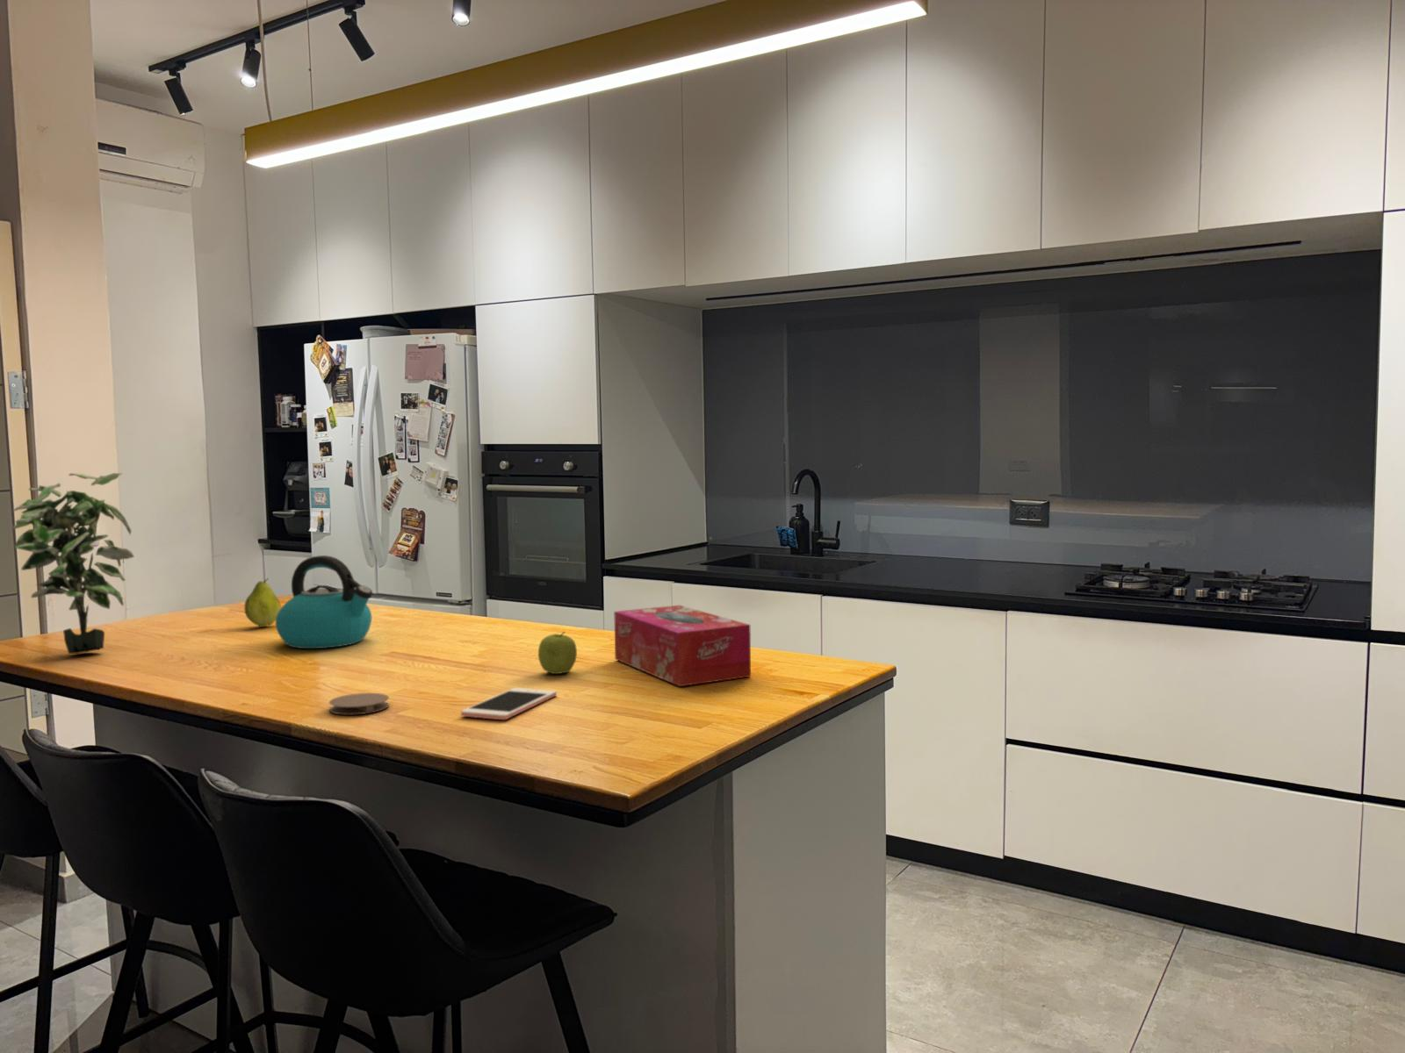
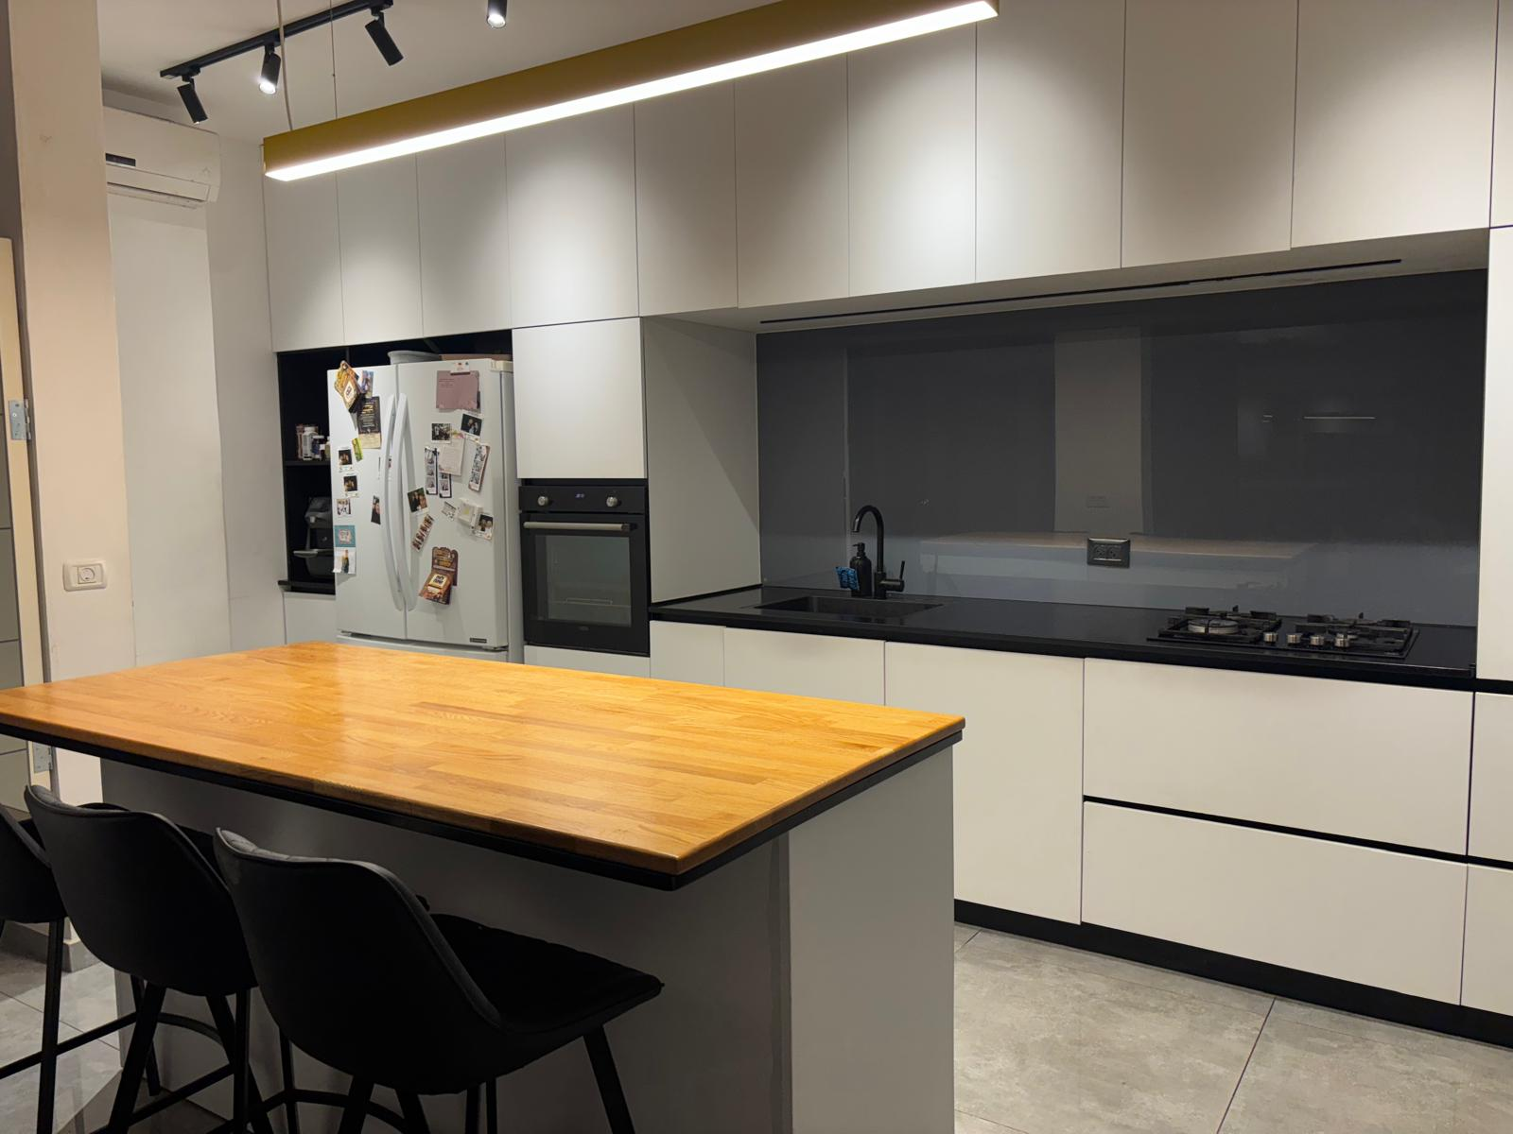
- fruit (556, 651)
- fruit (262, 603)
- tissue box (679, 643)
- cell phone (510, 702)
- coaster (360, 702)
- kettle (329, 600)
- potted plant (74, 563)
